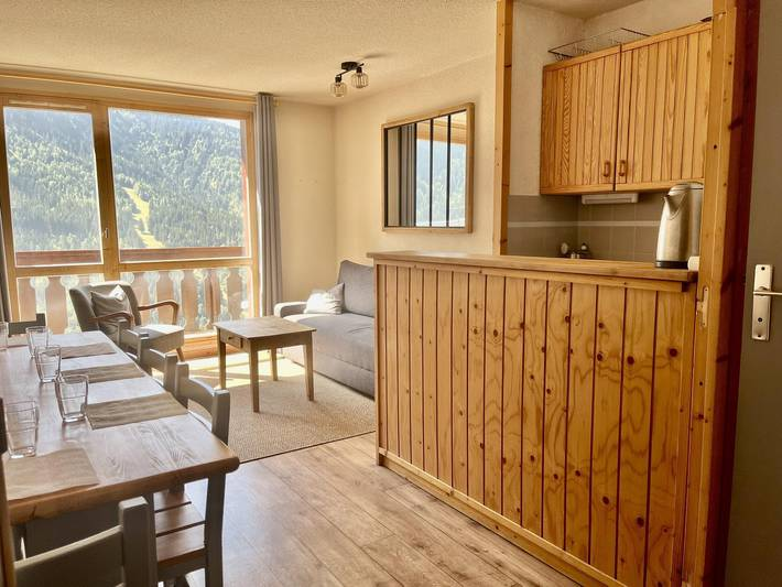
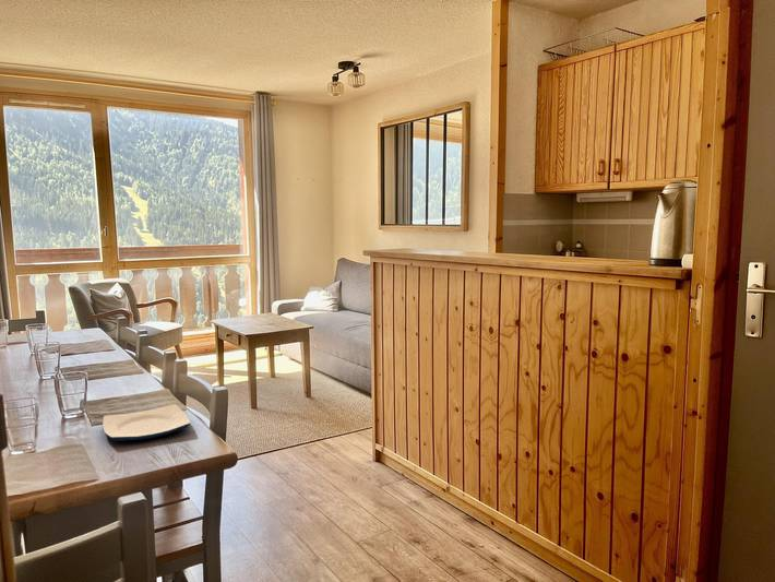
+ plate (146, 424)
